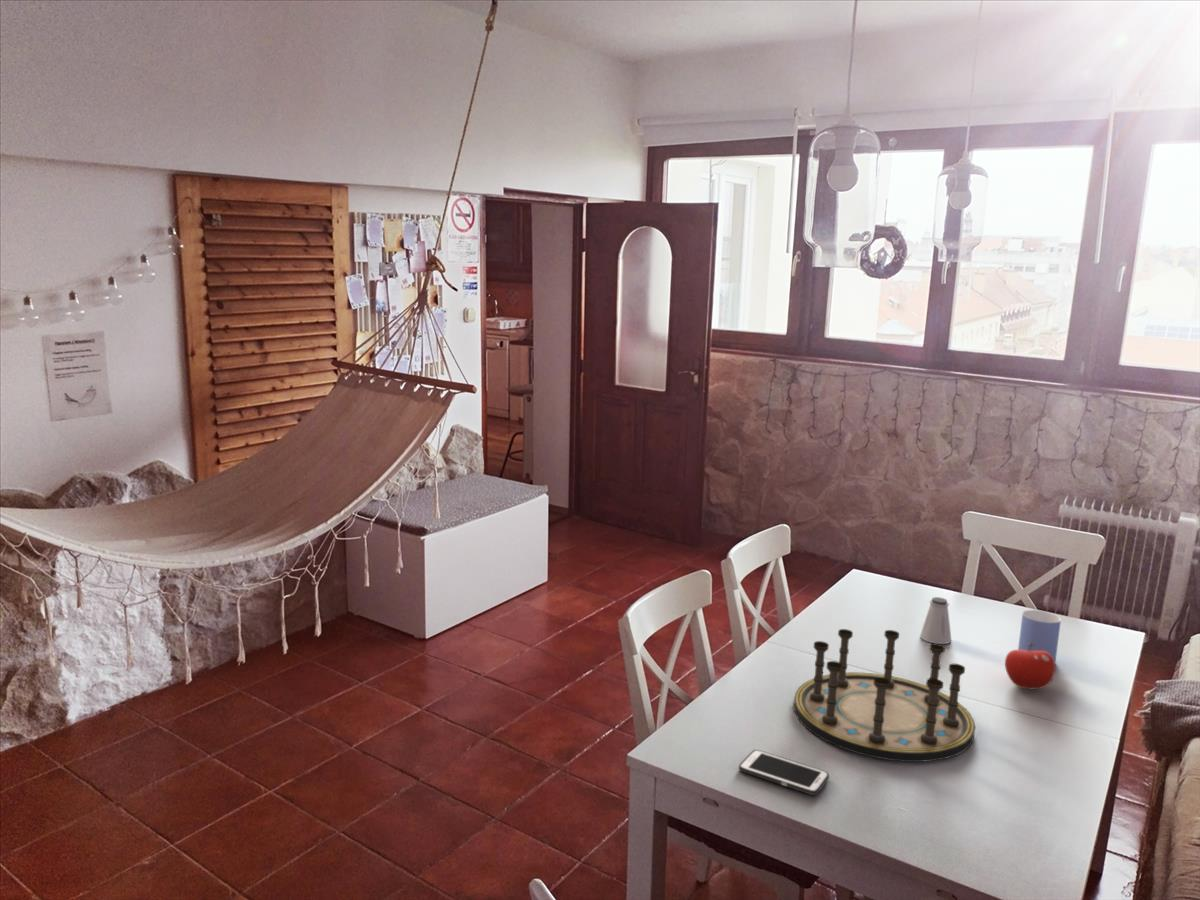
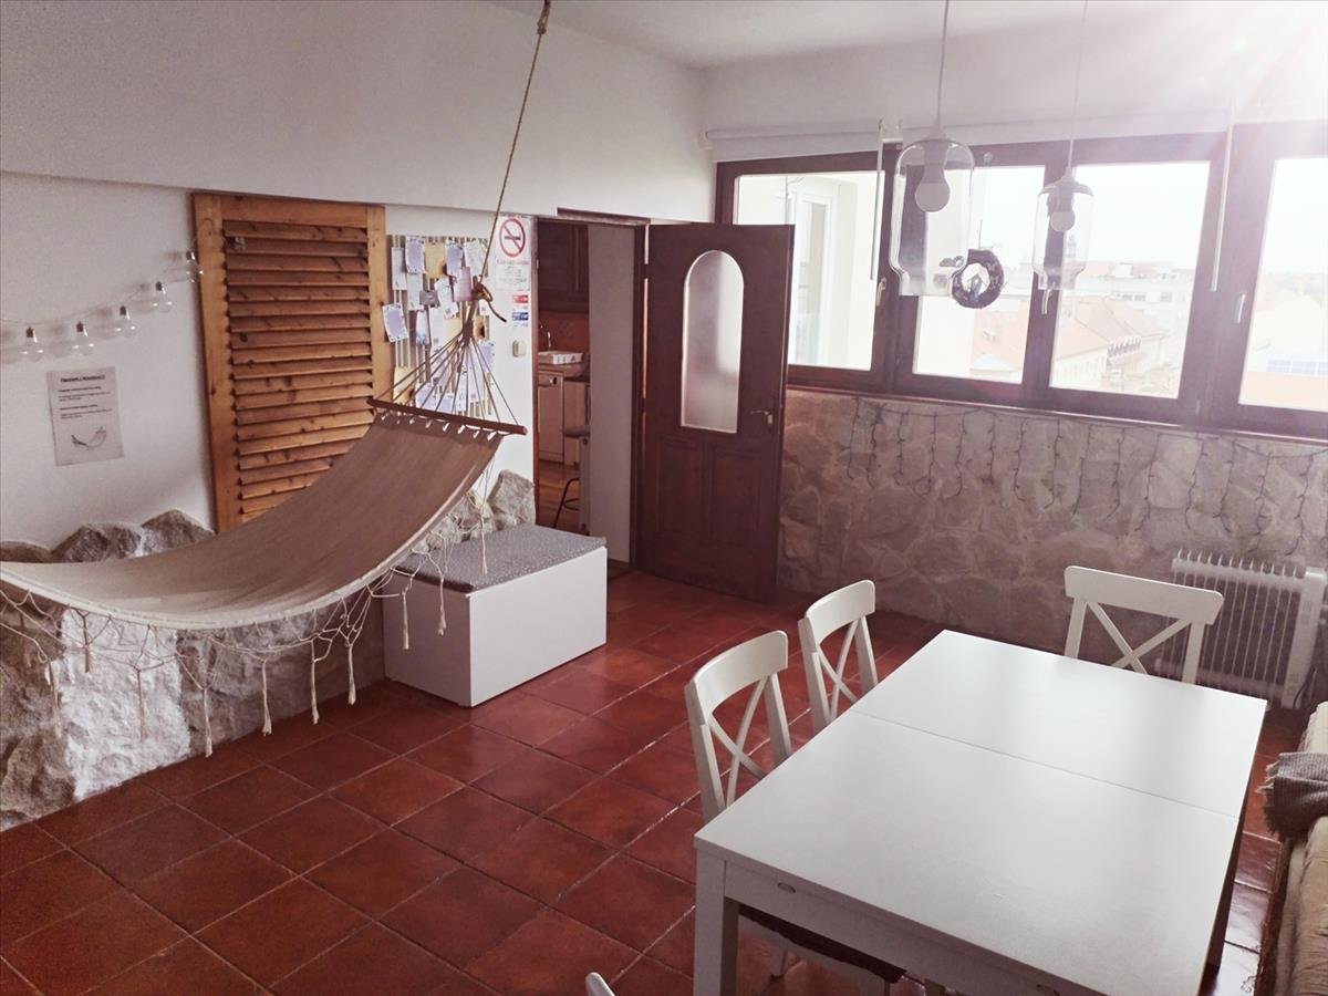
- saltshaker (937, 619)
- cell phone (783, 771)
- board game (884, 686)
- fruit (1030, 666)
- mug (1040, 634)
